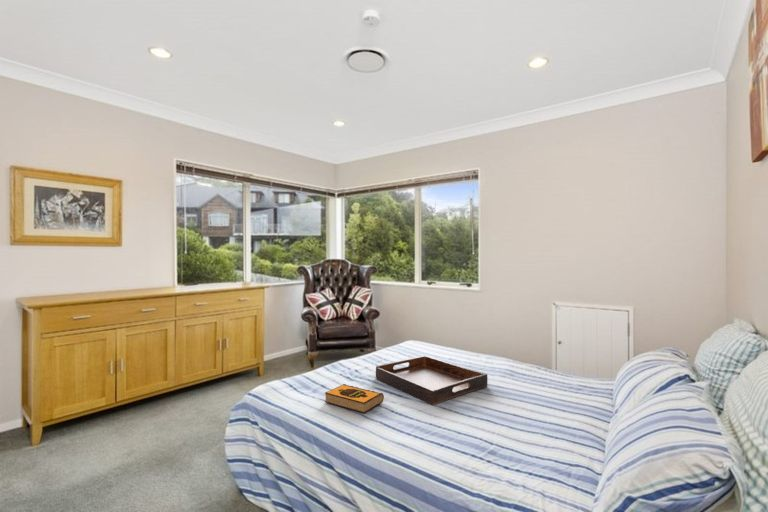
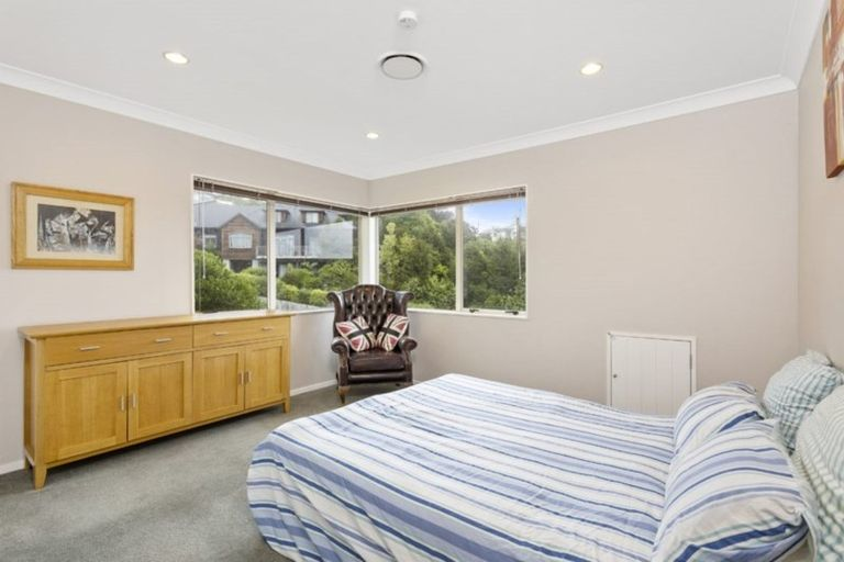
- hardback book (354, 397)
- serving tray (428, 376)
